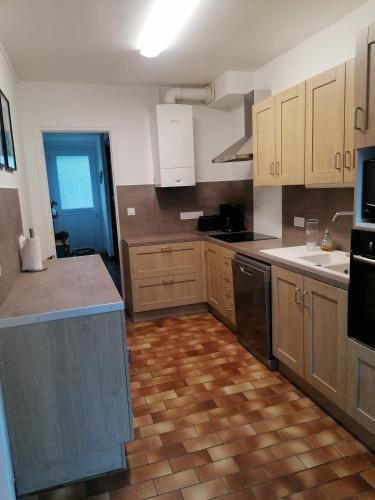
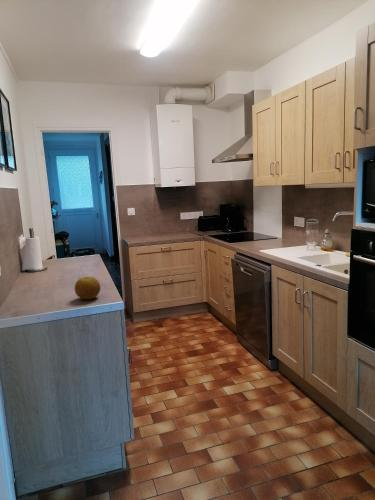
+ fruit (87, 288)
